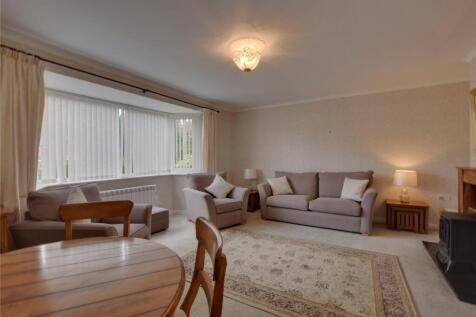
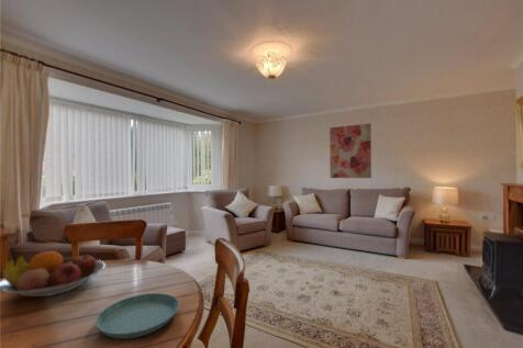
+ wall art (349, 151)
+ saucer (140, 315)
+ fruit bowl (56, 269)
